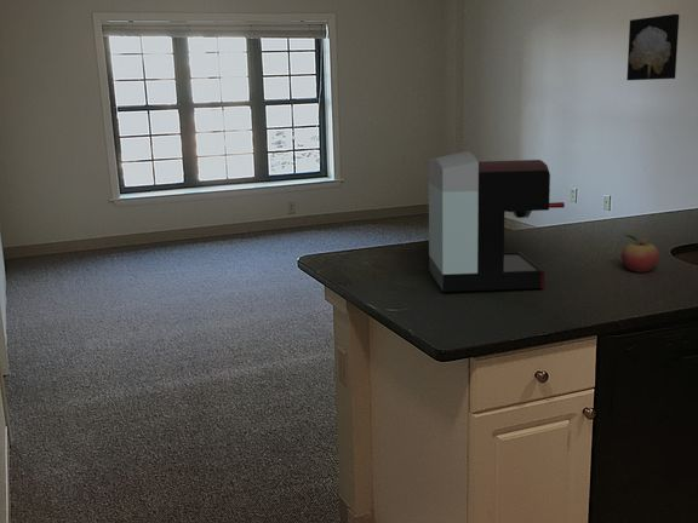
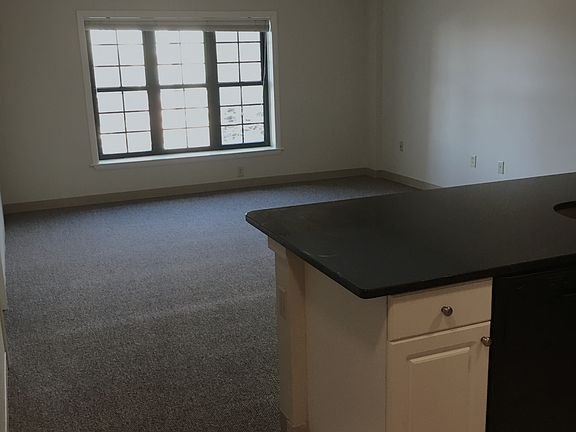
- wall art (652, 48)
- coffee maker (499, 214)
- fruit (640, 253)
